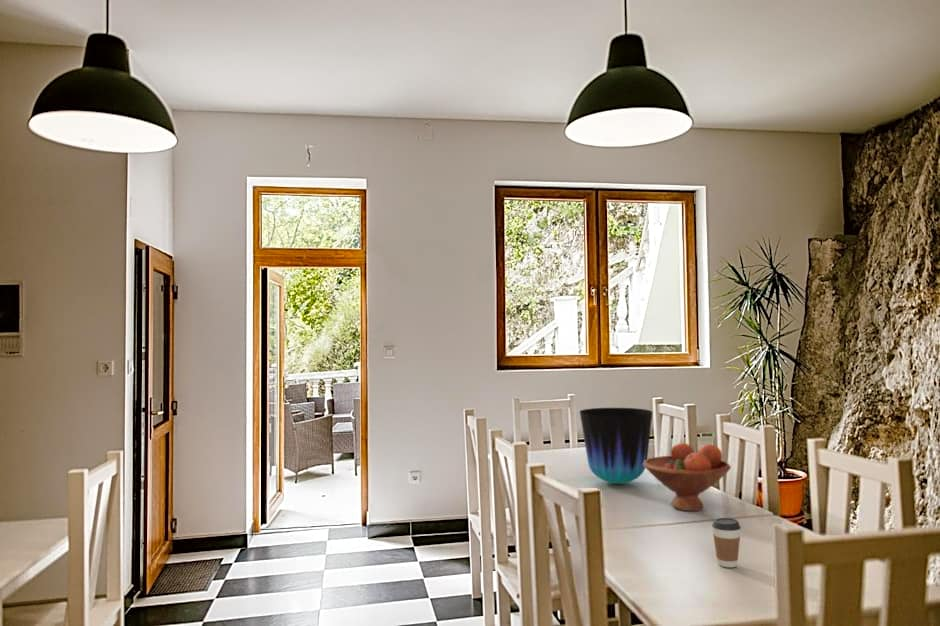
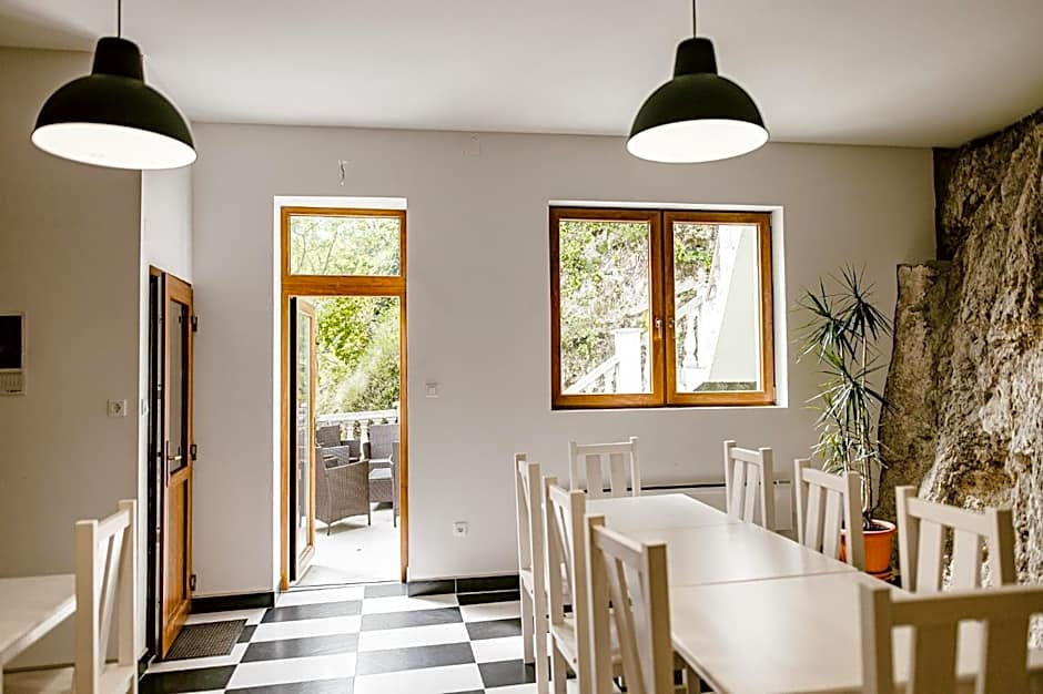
- vase (616, 447)
- fruit bowl (686, 476)
- coffee cup (726, 542)
